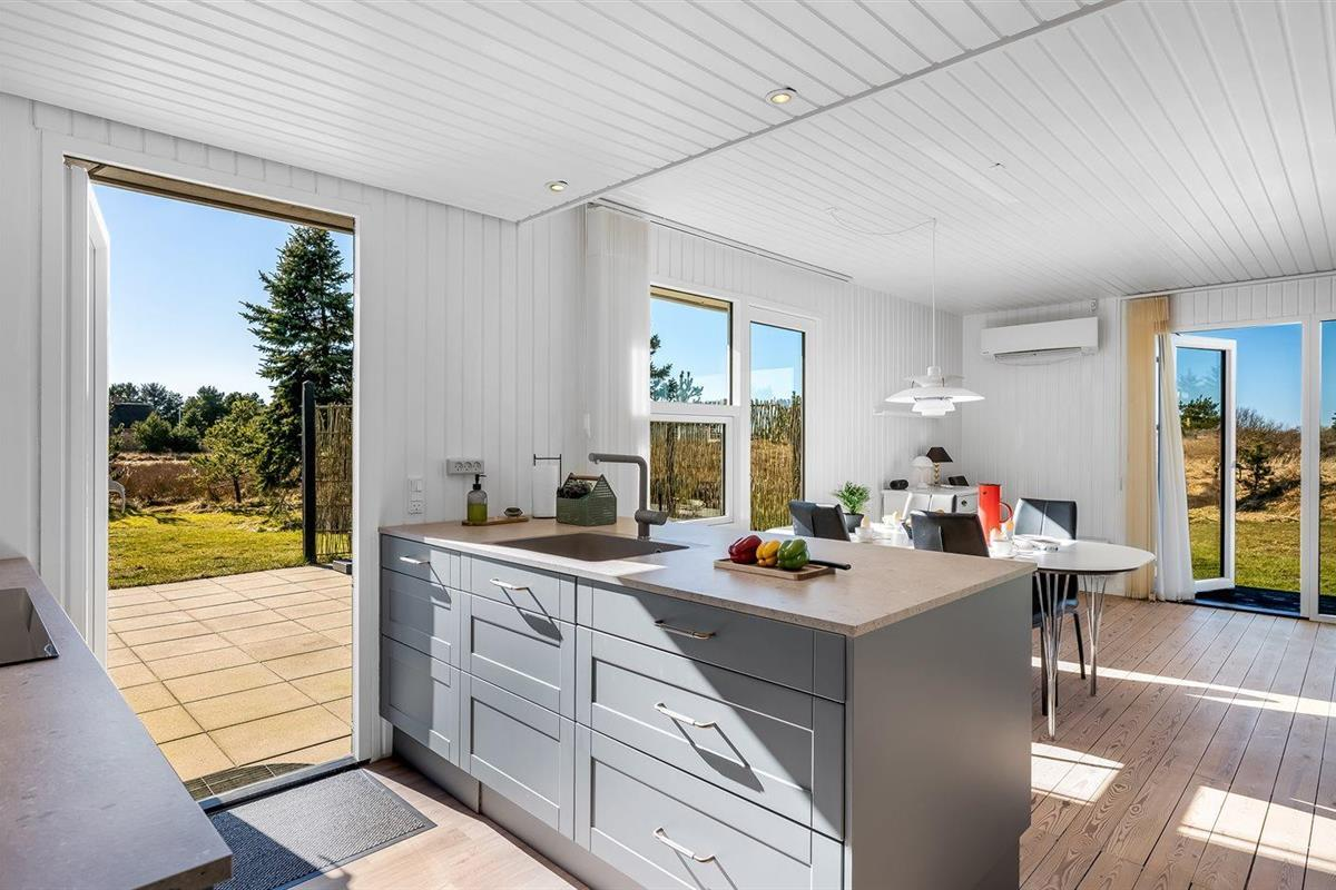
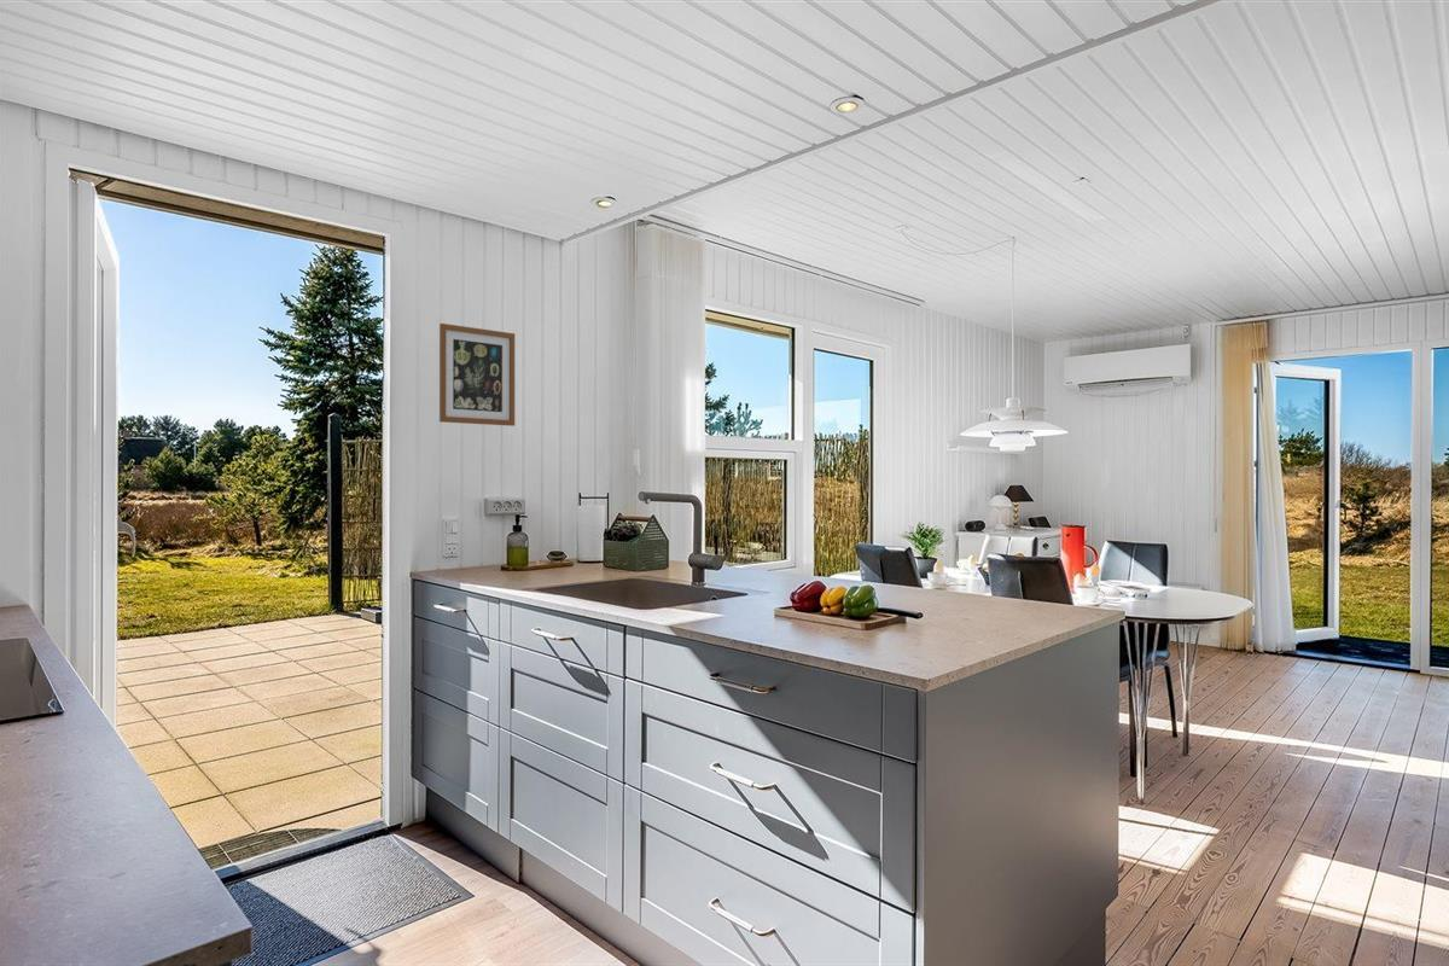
+ wall art (478, 376)
